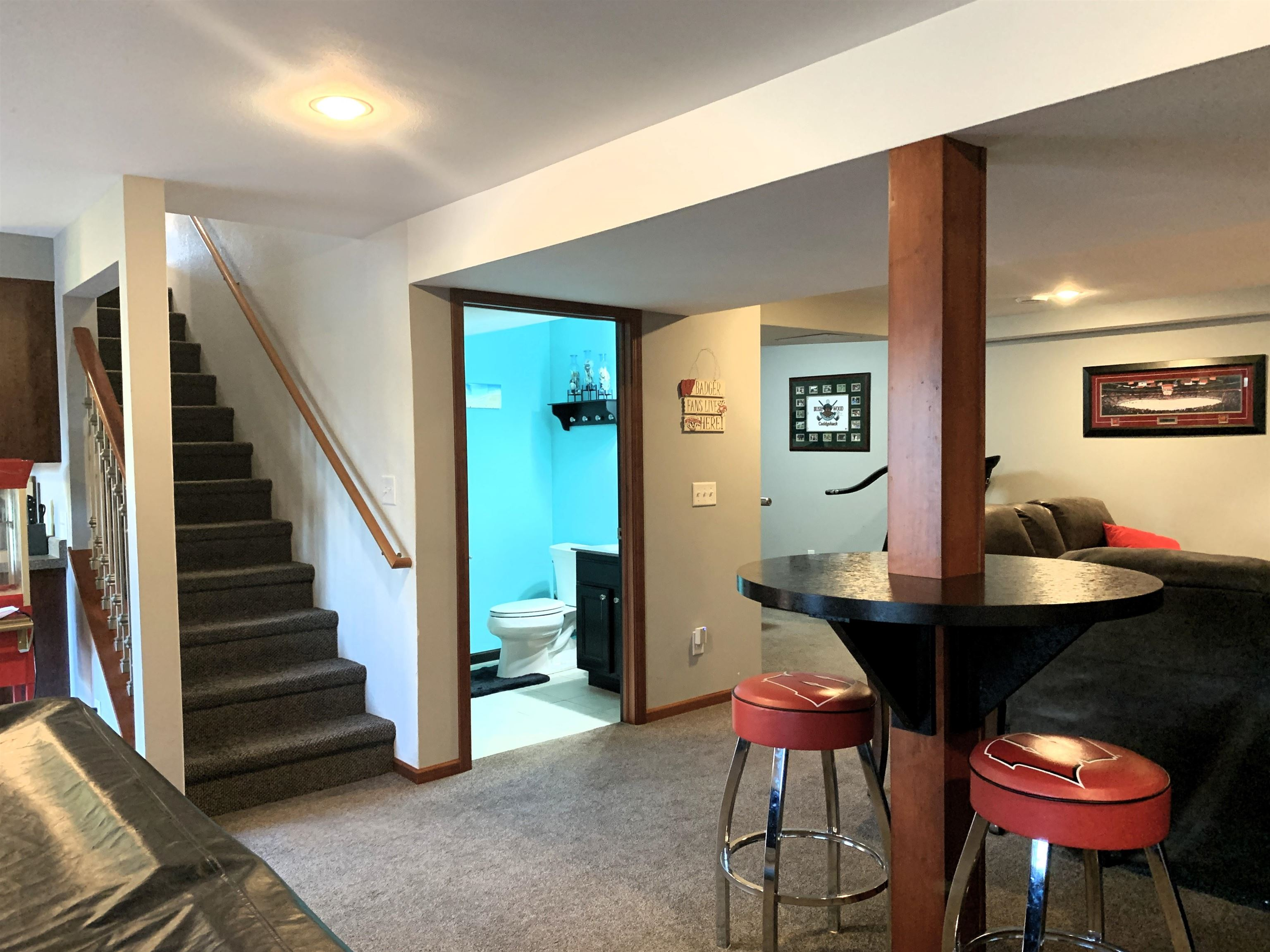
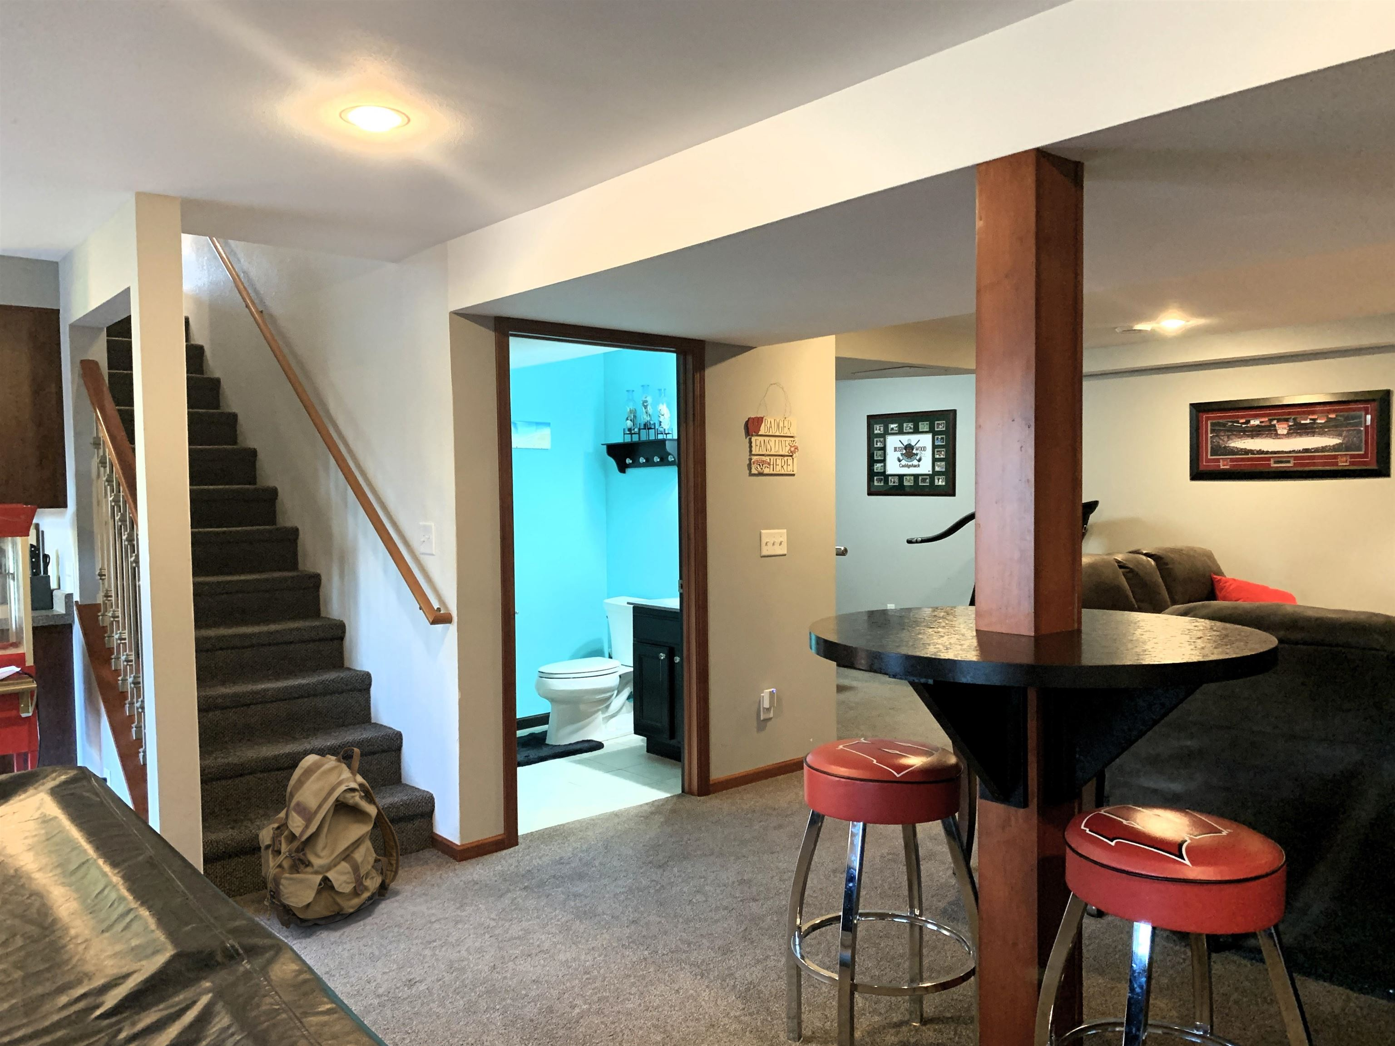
+ backpack (325, 826)
